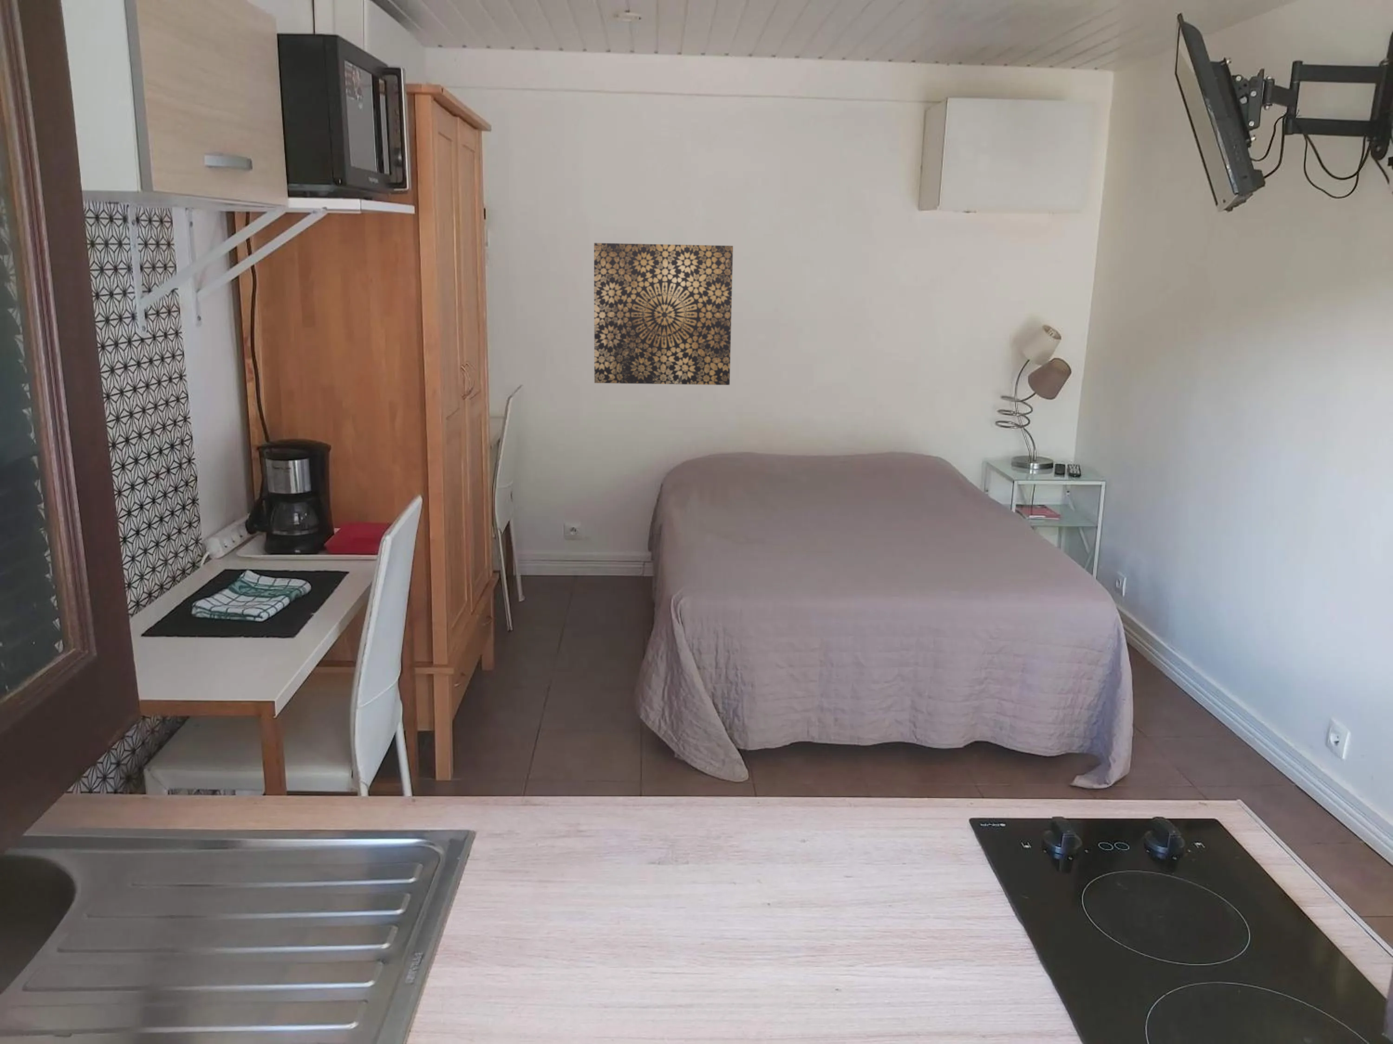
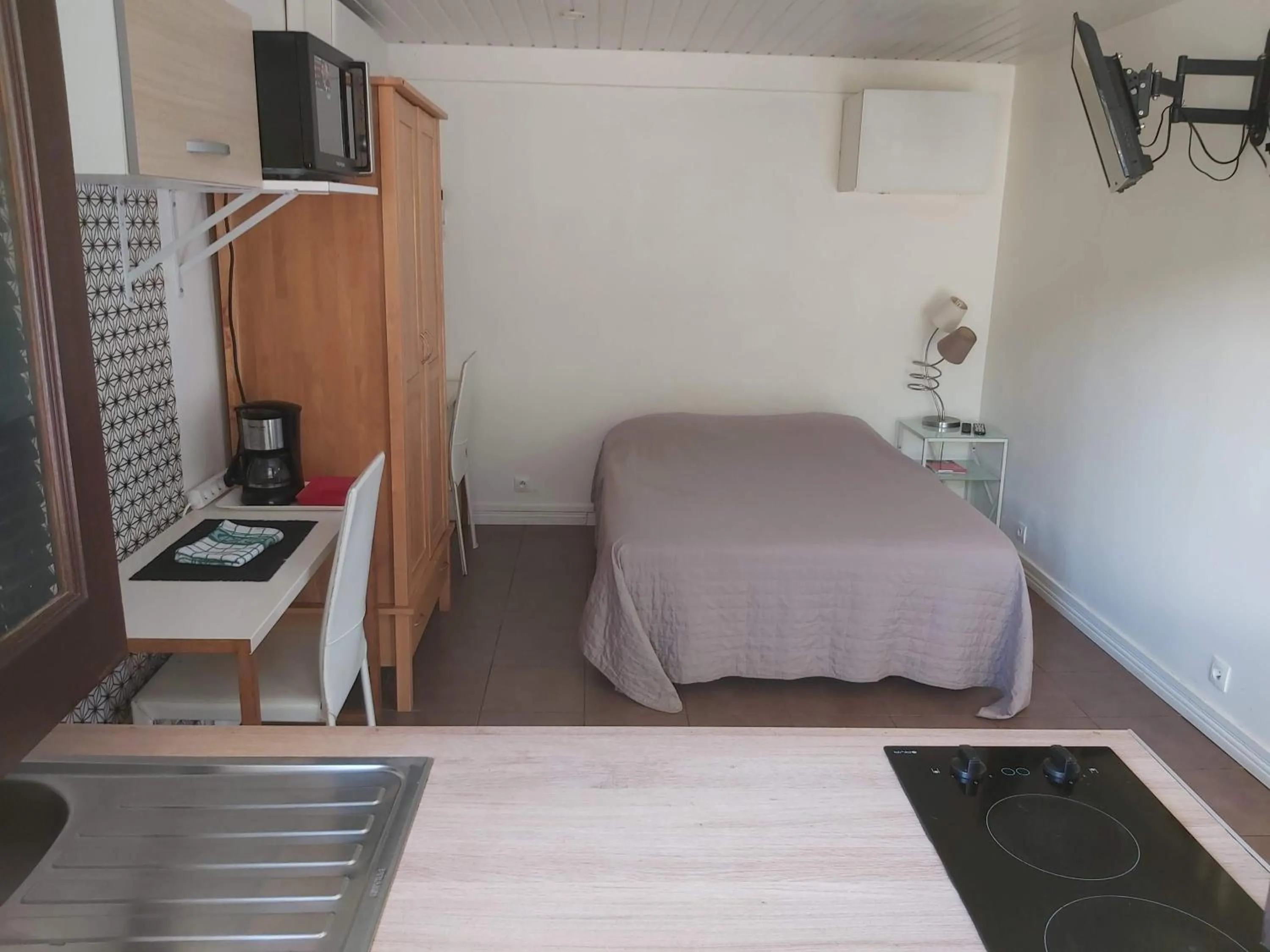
- wall art (662, 315)
